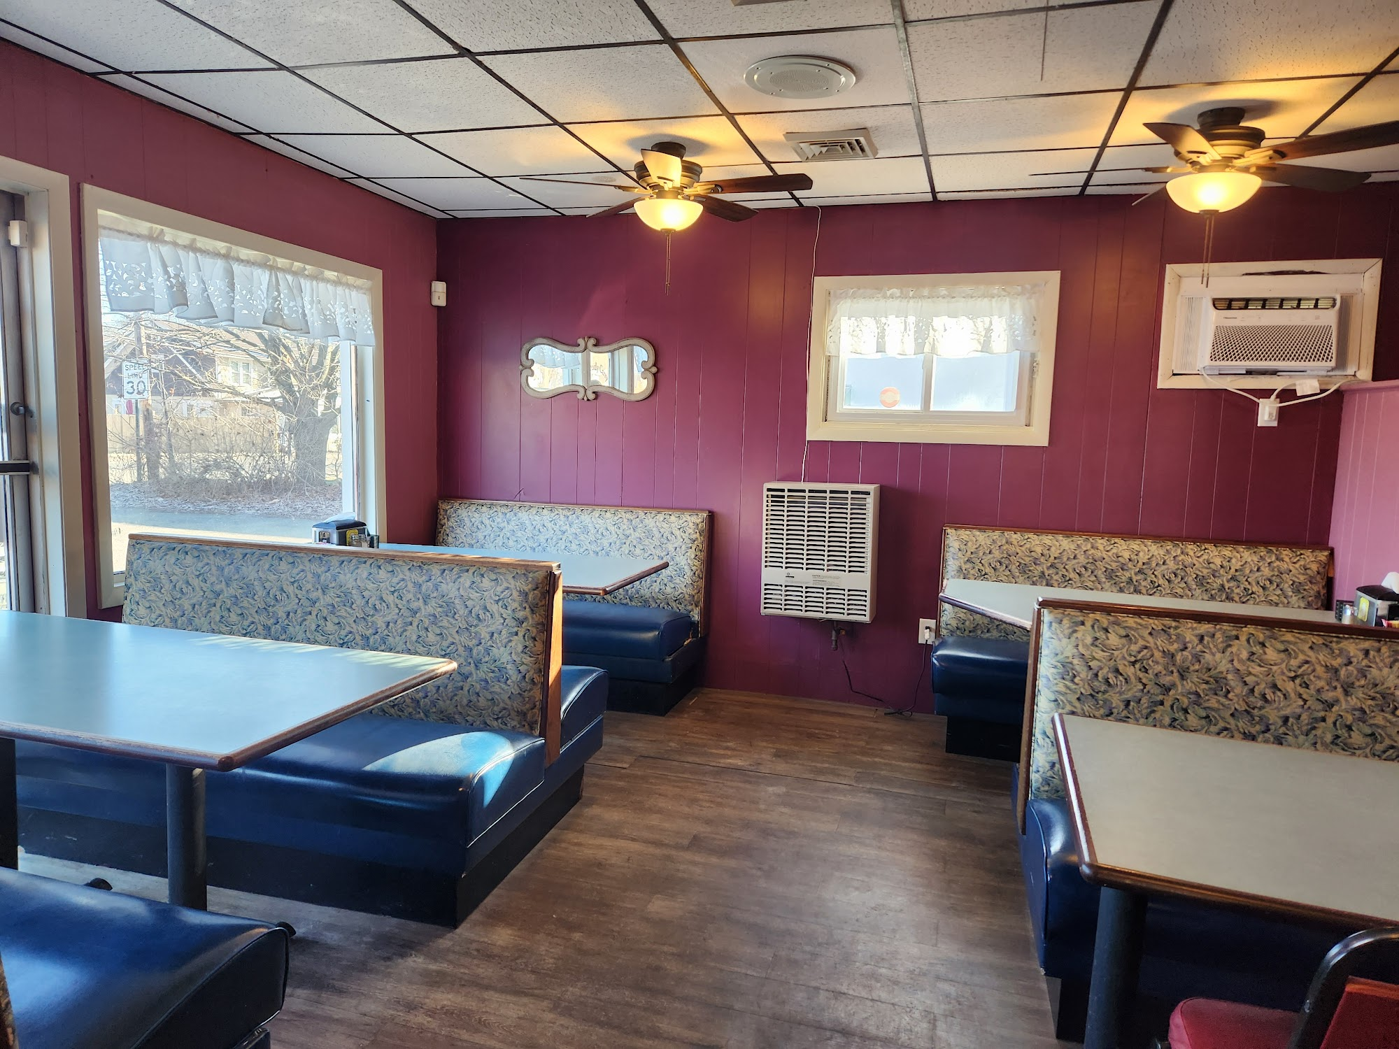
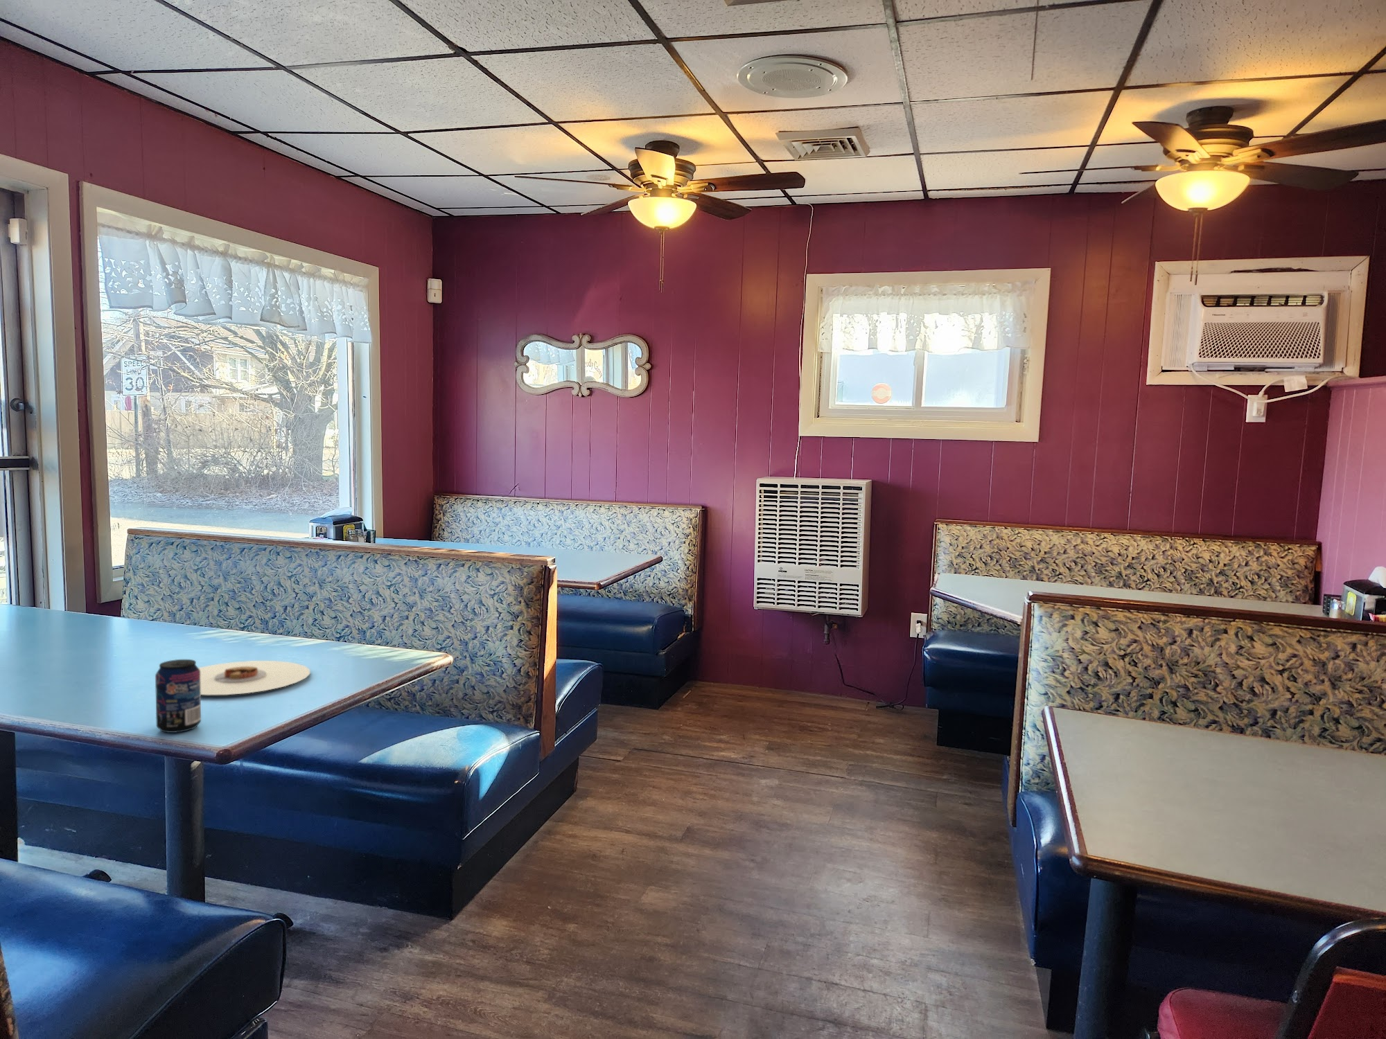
+ beverage can (178, 695)
+ plate (240, 672)
